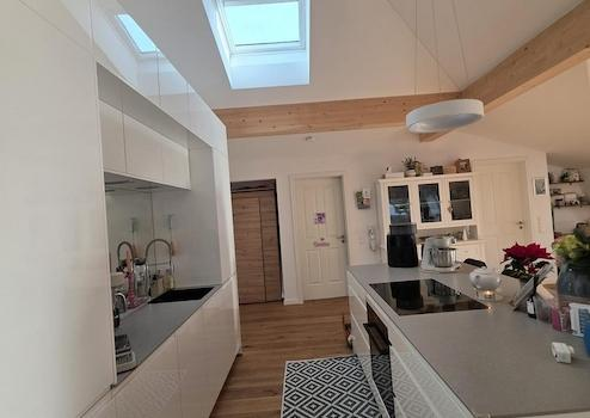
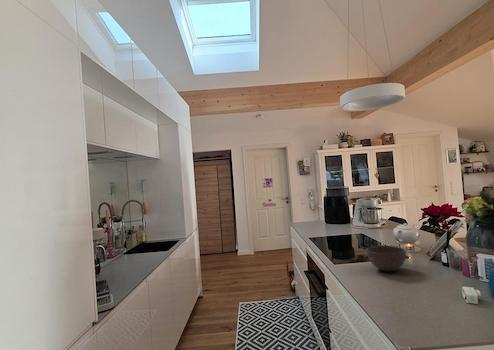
+ bowl (386, 259)
